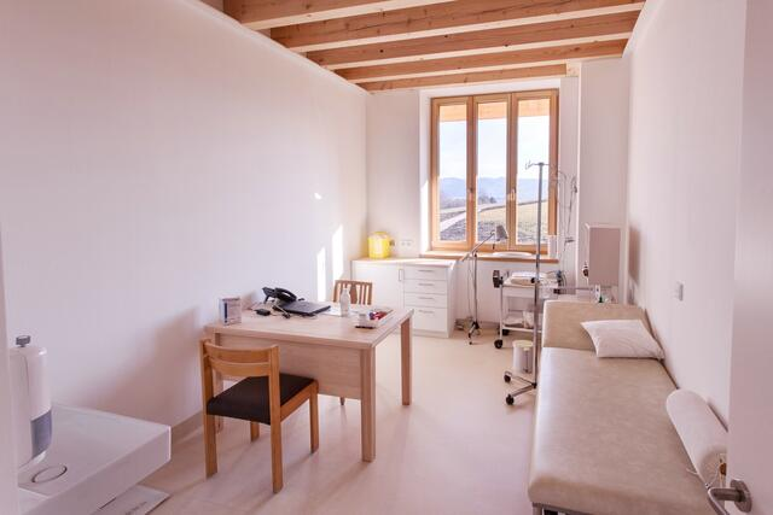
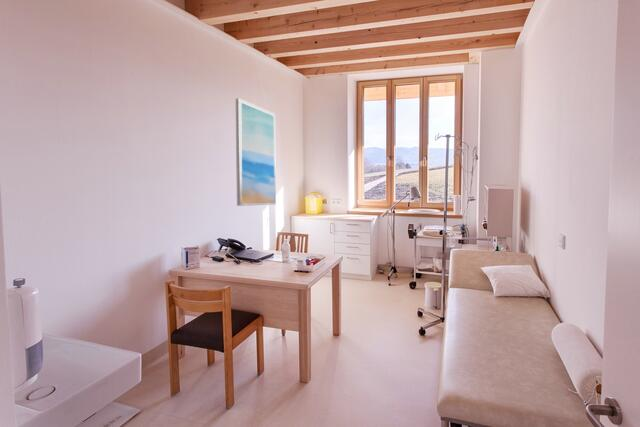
+ wall art (257, 156)
